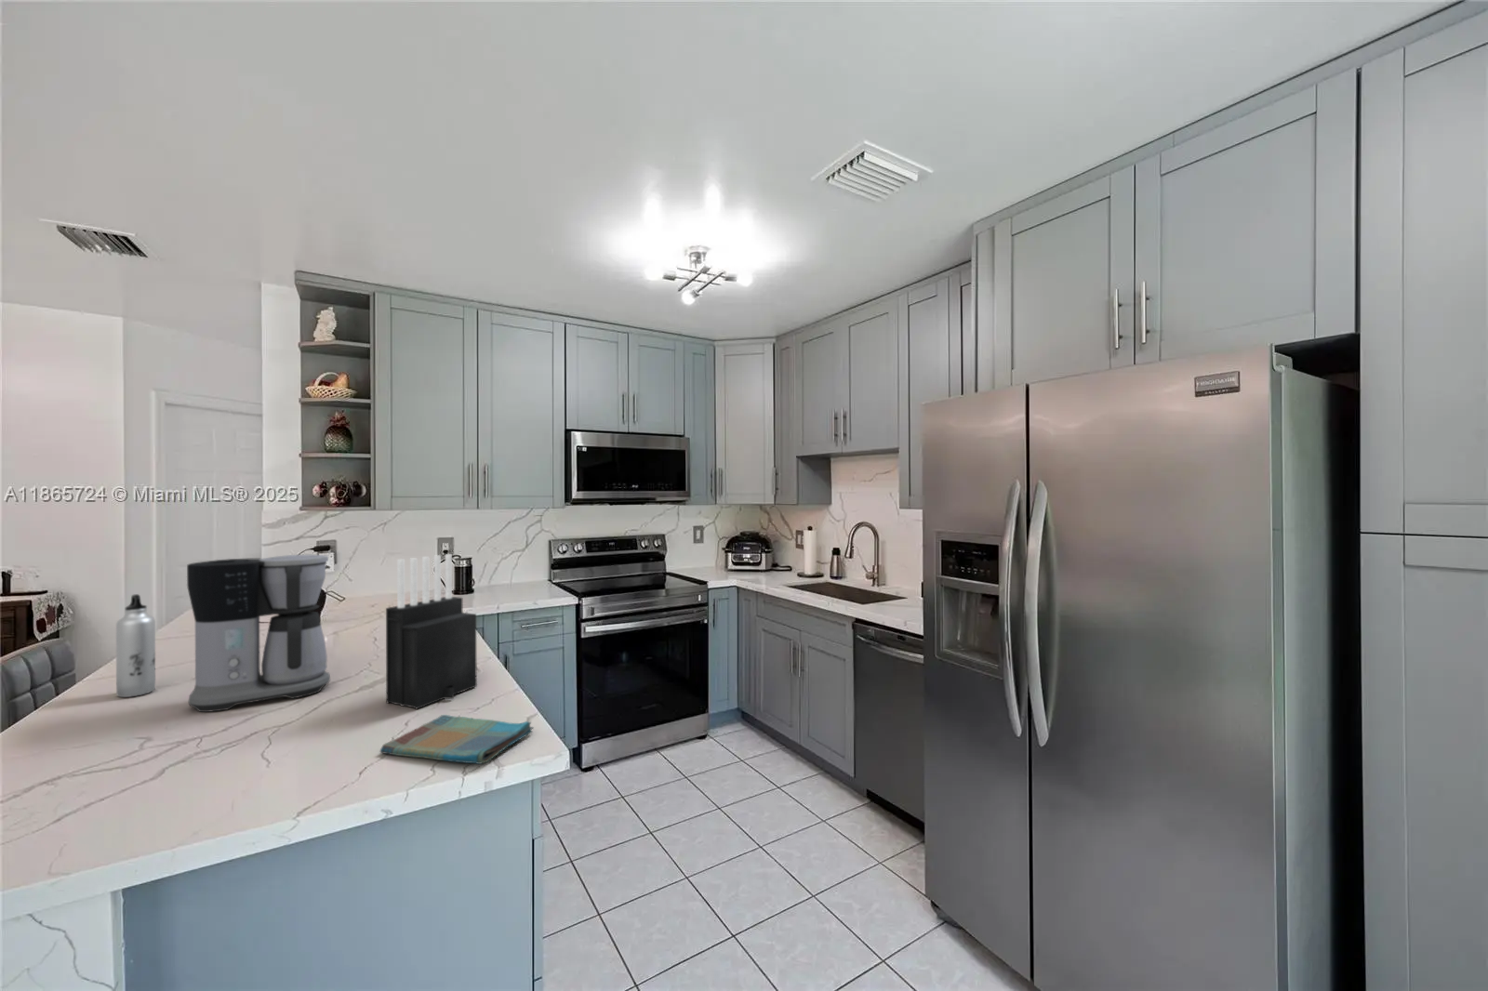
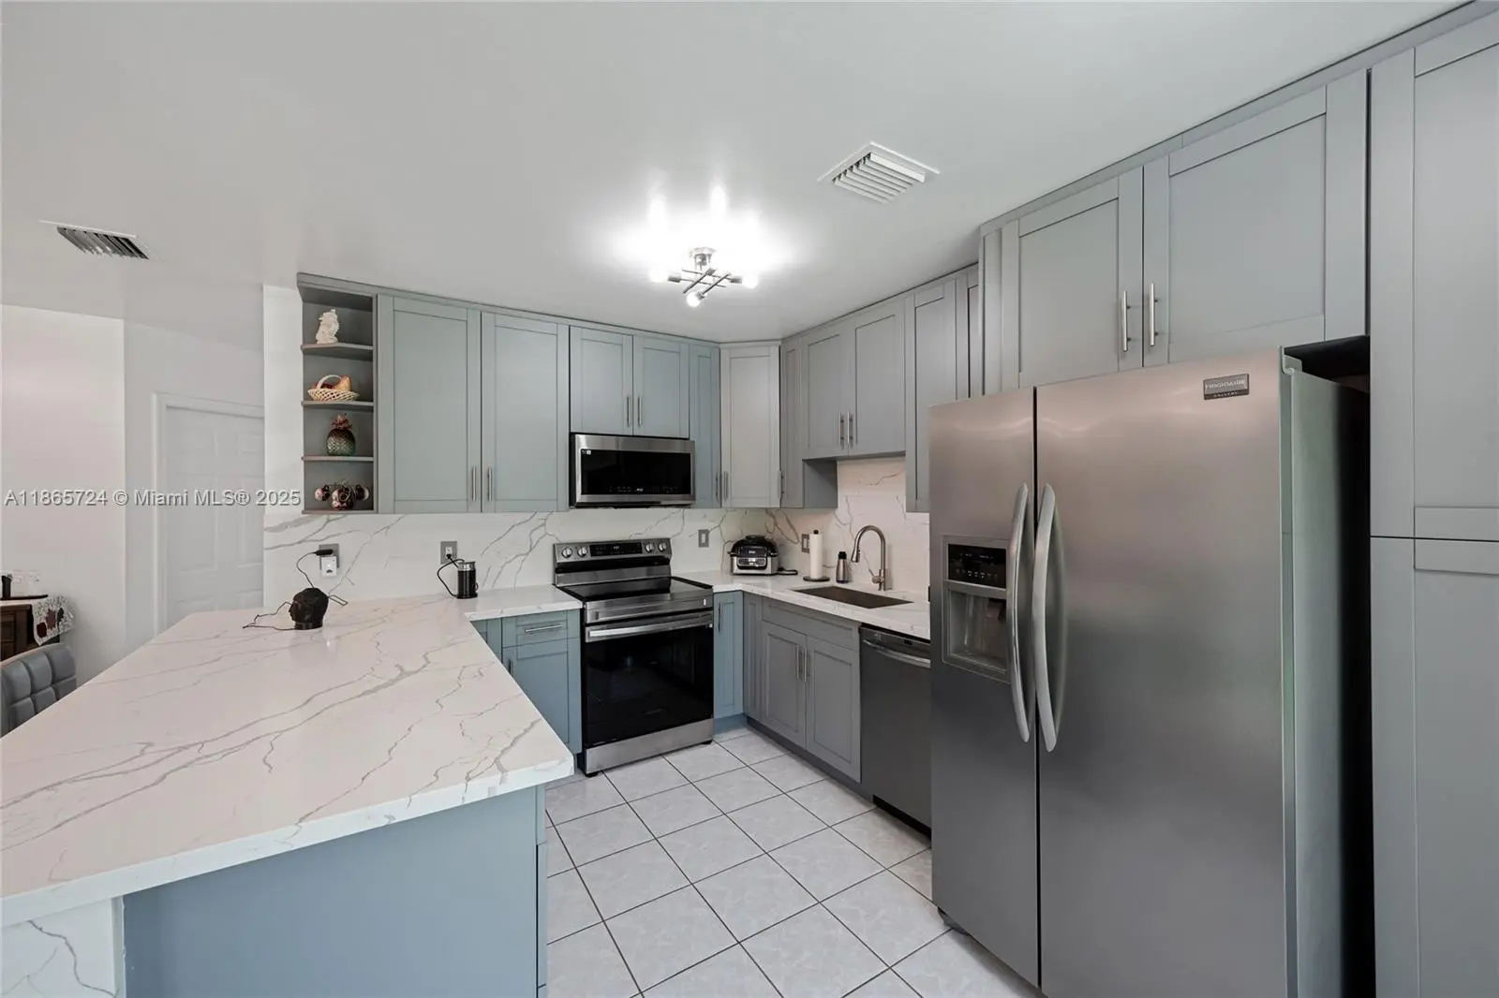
- coffee maker (259, 627)
- knife block (436, 626)
- dish towel (459, 737)
- water bottle (136, 644)
